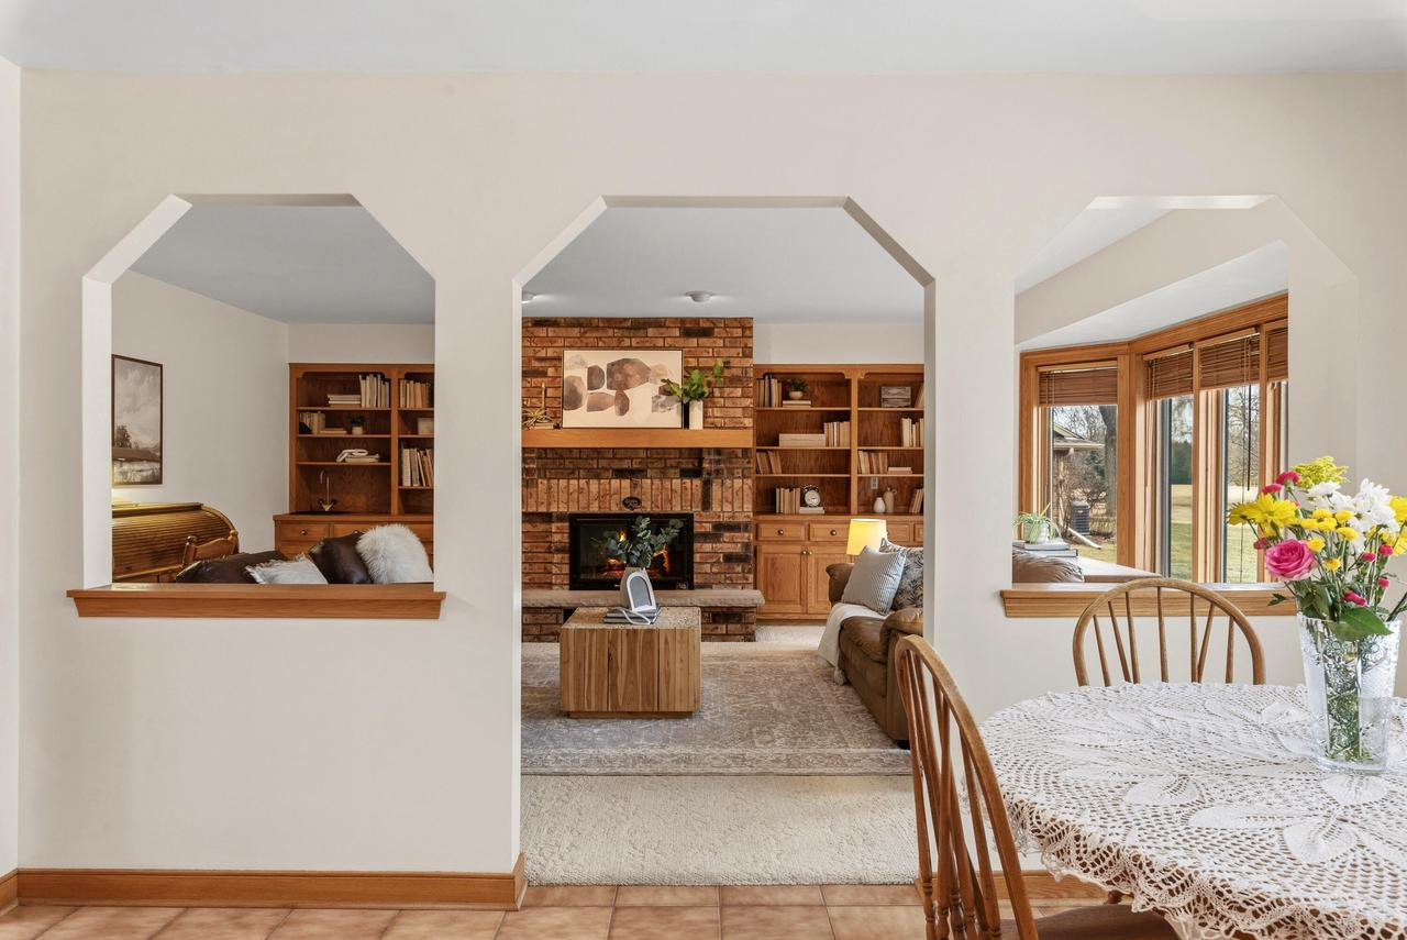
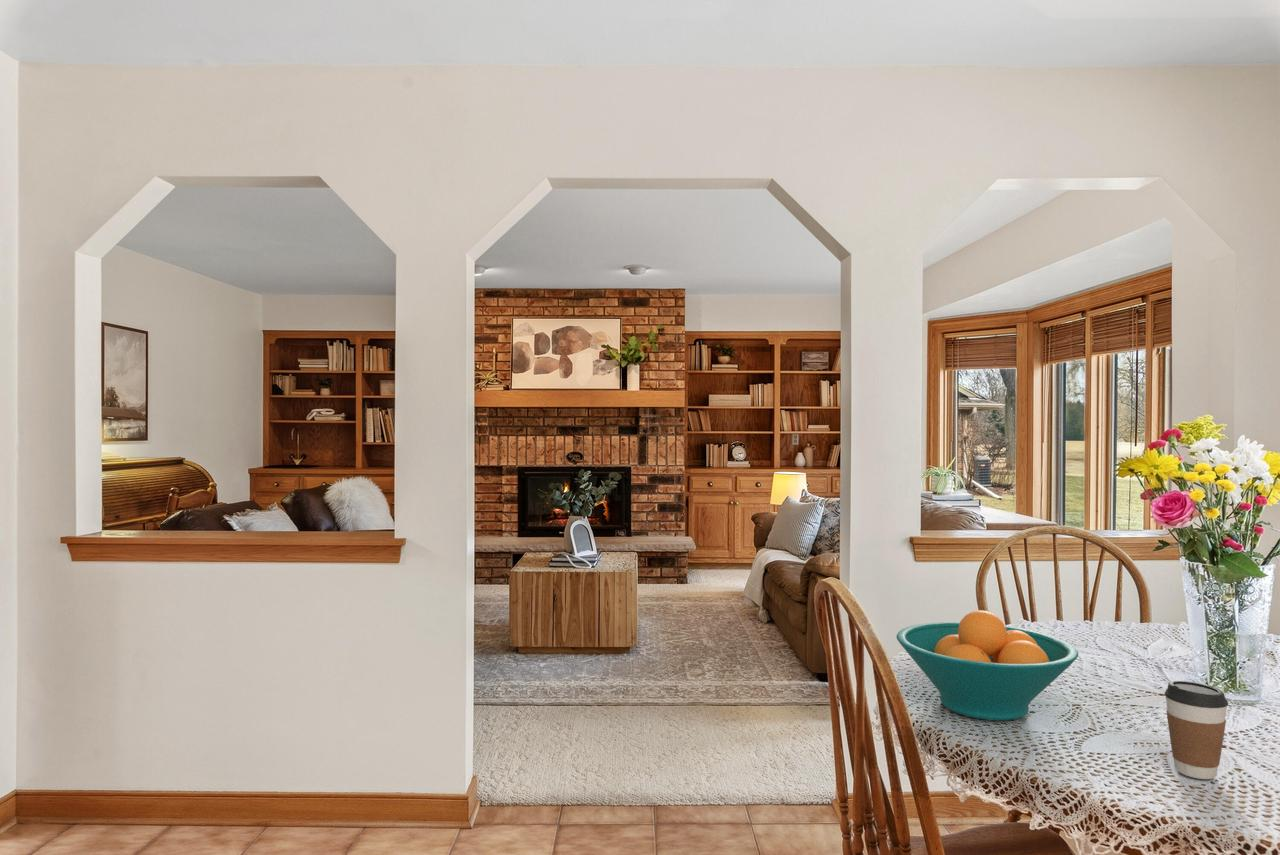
+ coffee cup (1195, 729)
+ fruit bowl (983, 659)
